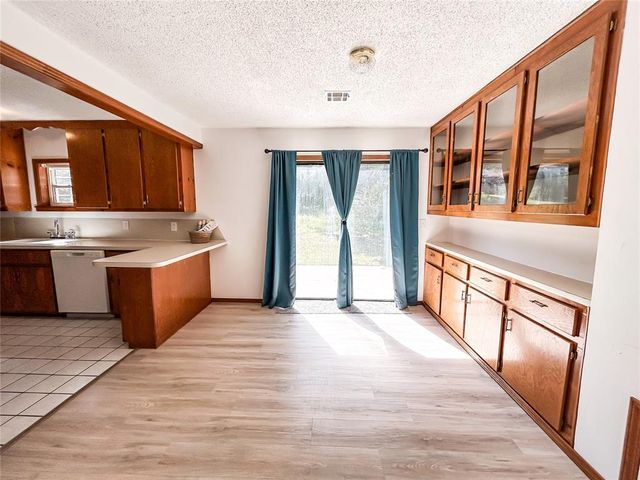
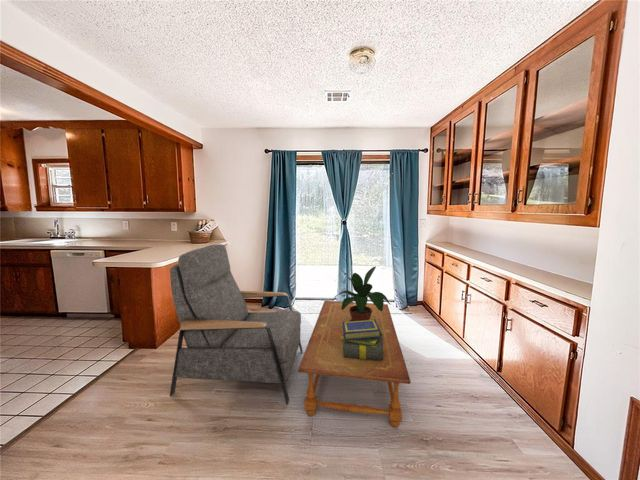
+ potted plant (361, 295)
+ chair (243, 310)
+ coffee table (353, 358)
+ stack of books (361, 338)
